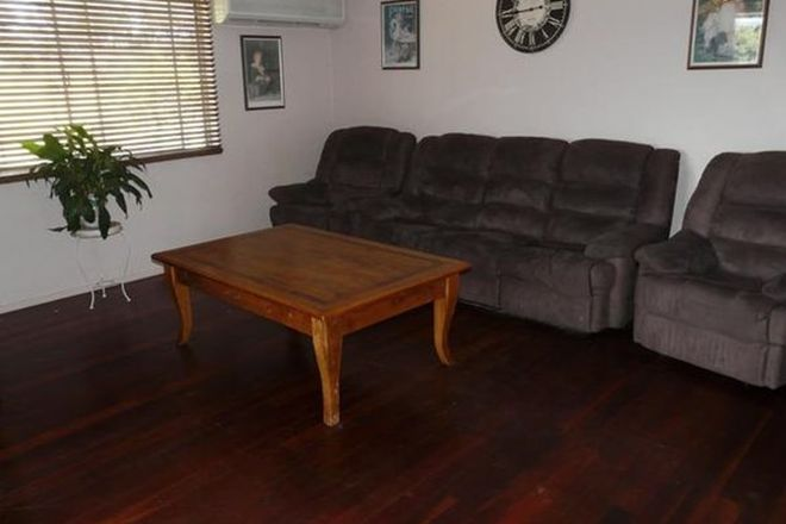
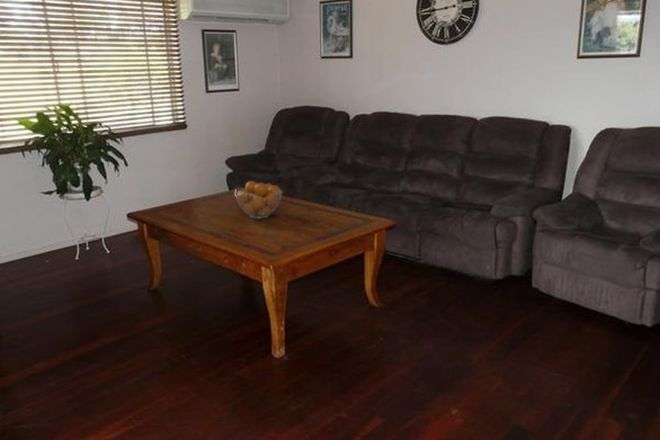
+ fruit basket (258, 199)
